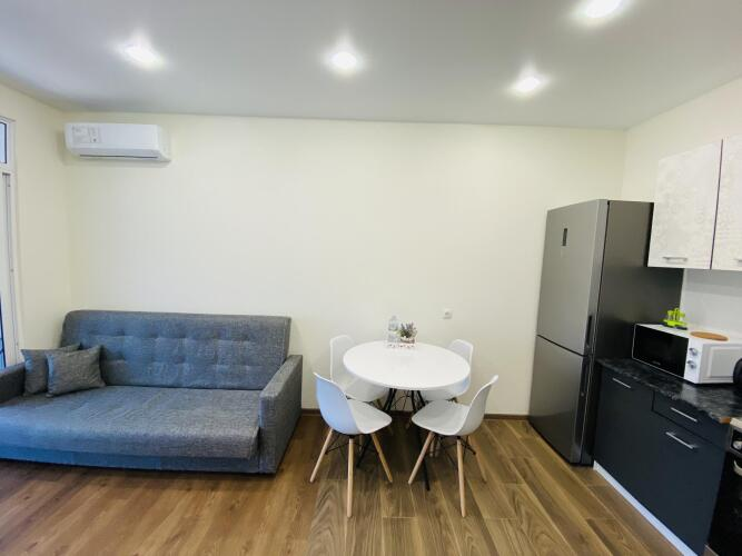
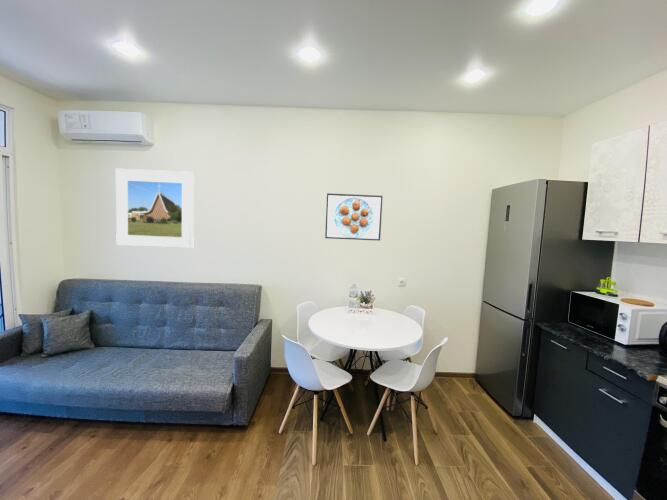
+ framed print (353, 217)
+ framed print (155, 209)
